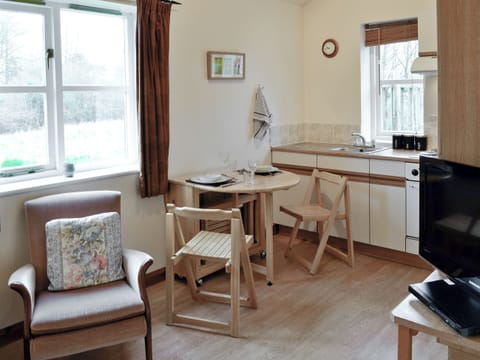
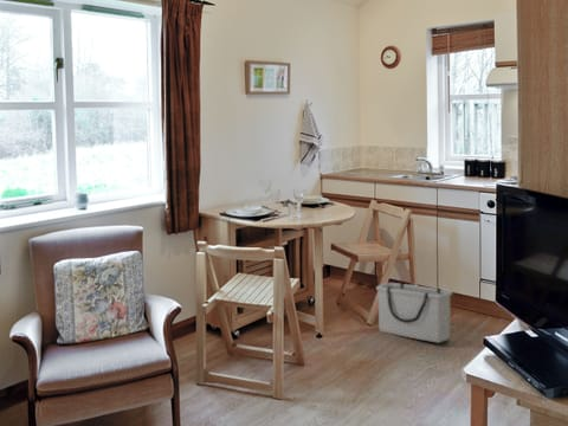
+ storage bin (413, 311)
